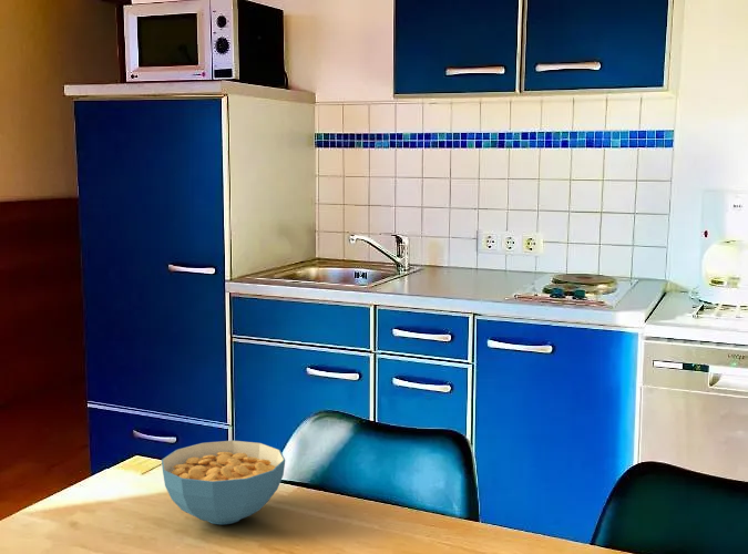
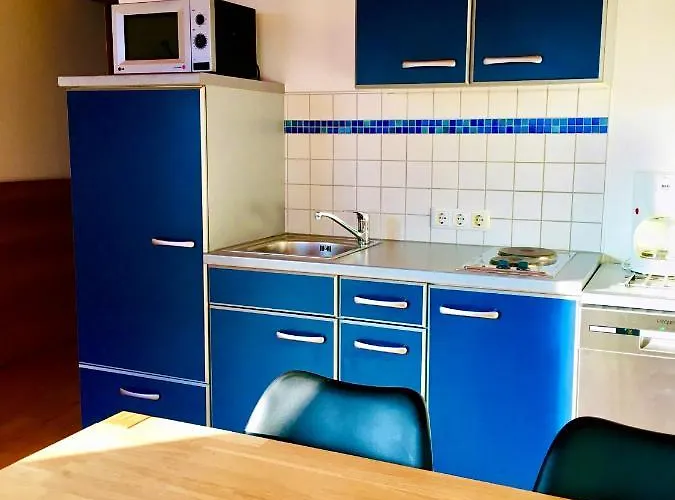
- cereal bowl (224, 488)
